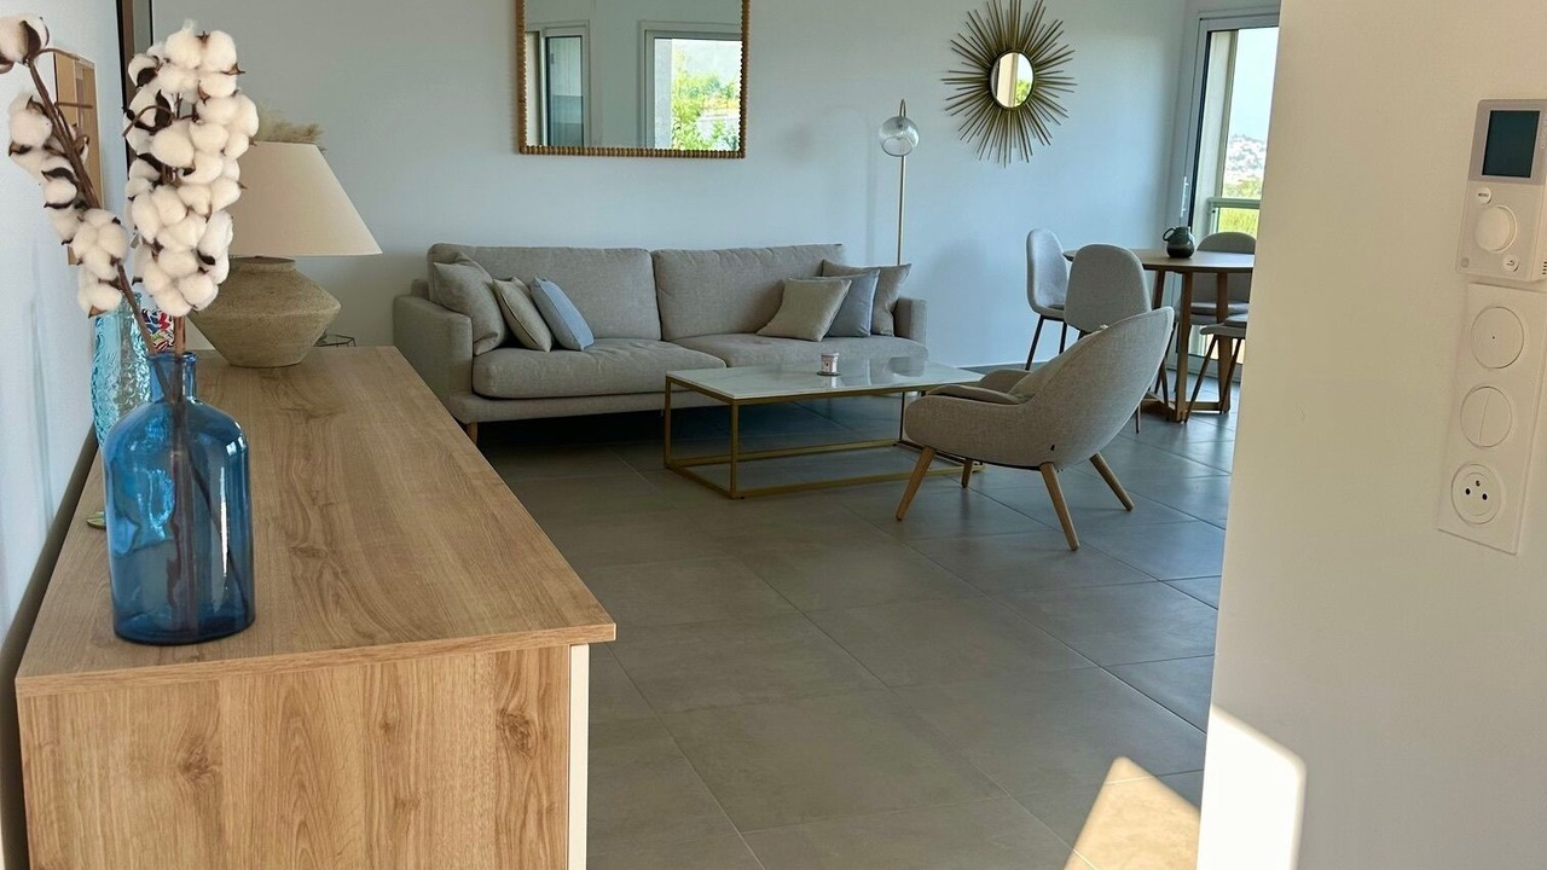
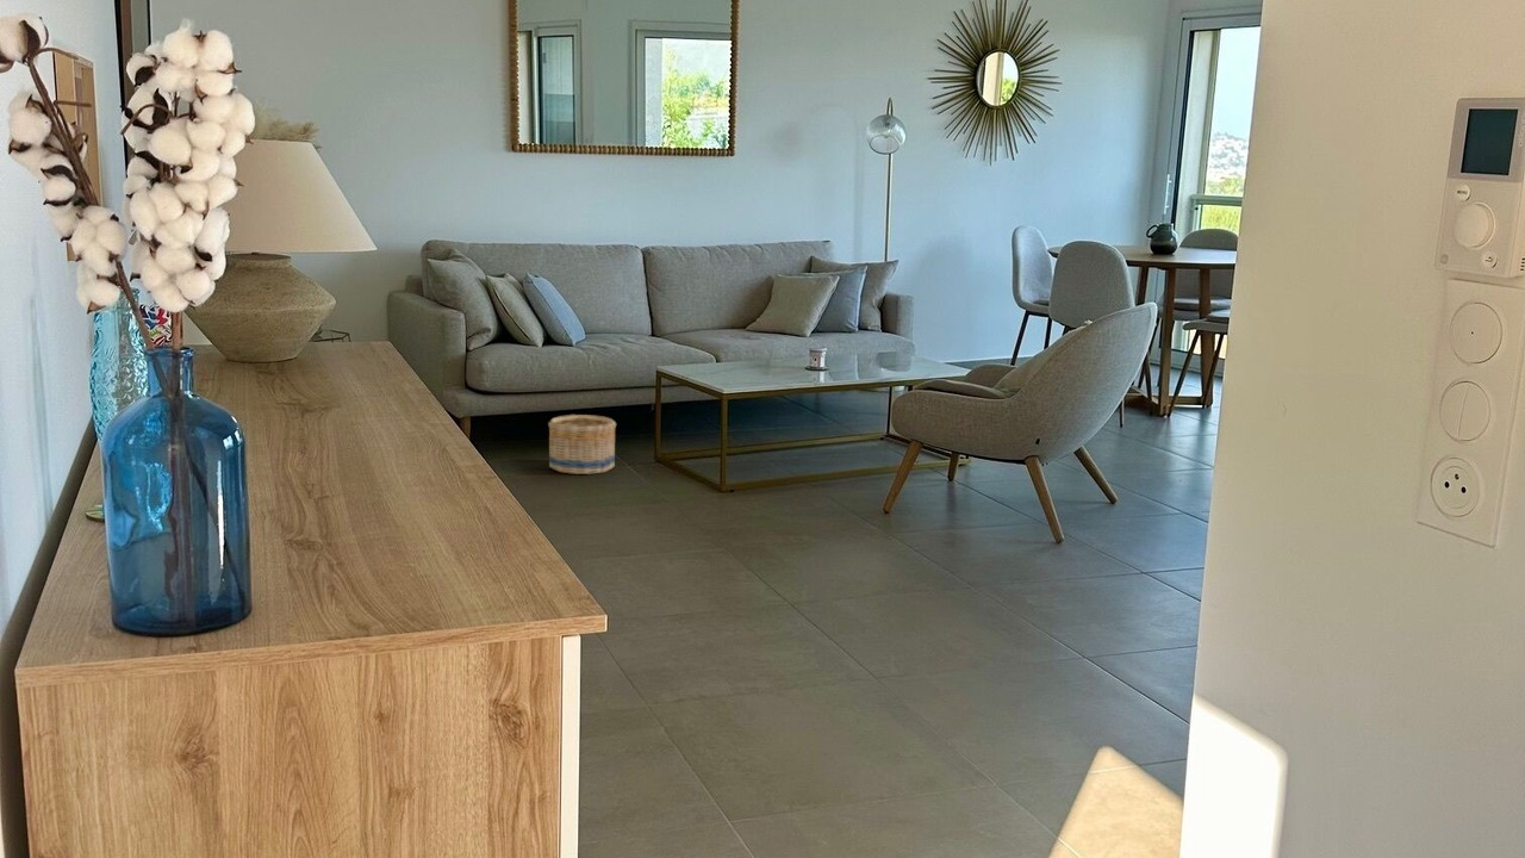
+ basket (581, 443)
